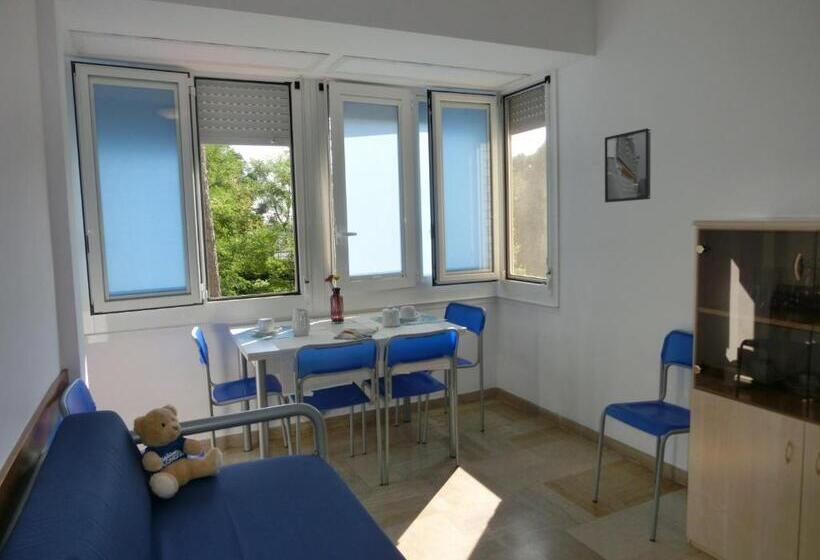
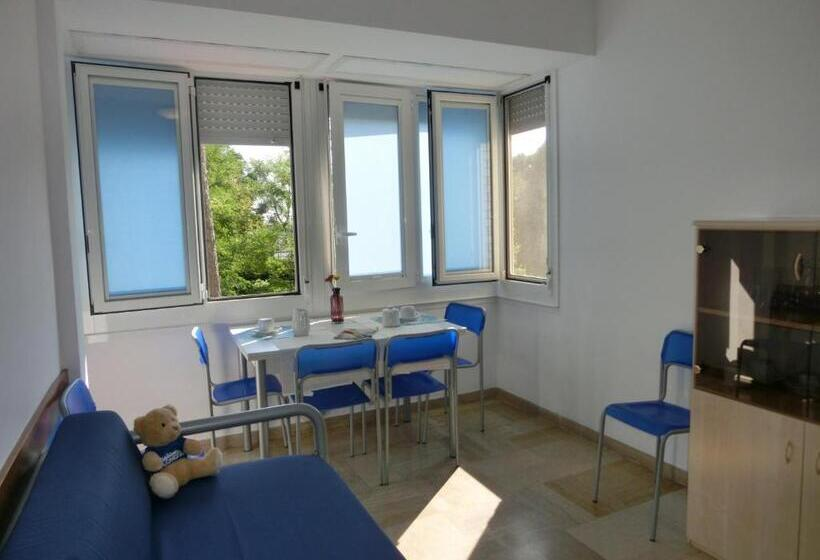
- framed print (626, 167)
